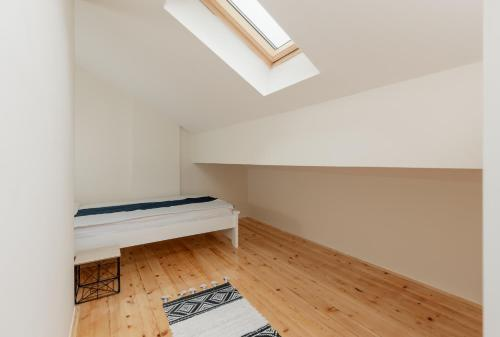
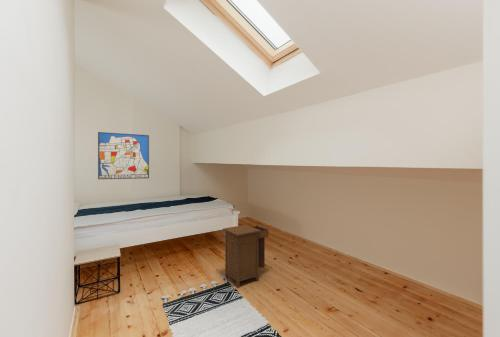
+ nightstand (247, 252)
+ wall art (124, 156)
